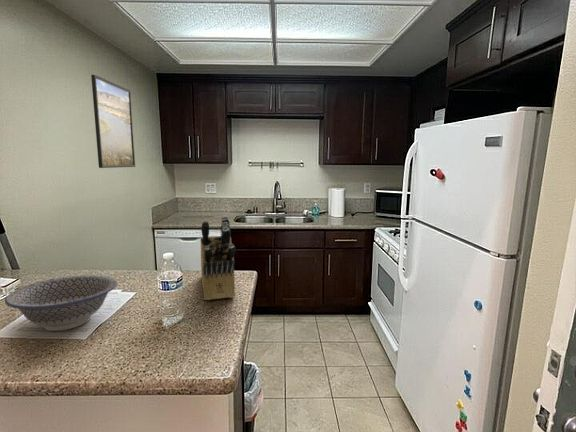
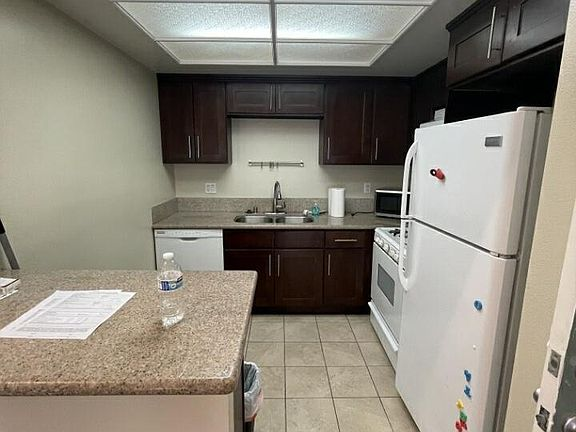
- knife block (216, 252)
- bowl (66, 304)
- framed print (115, 126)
